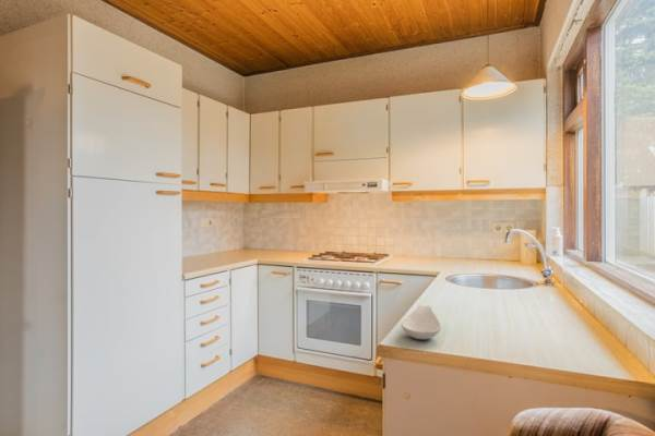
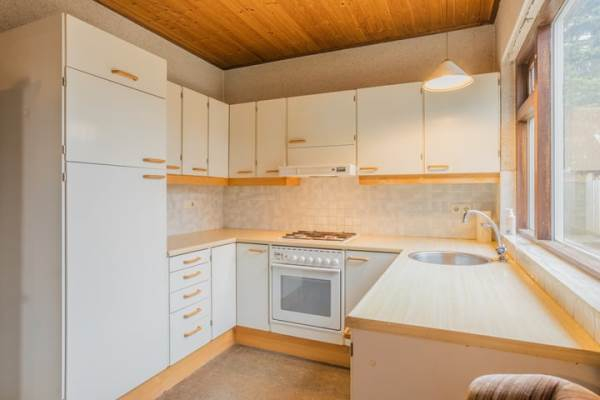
- spoon rest (422, 319)
